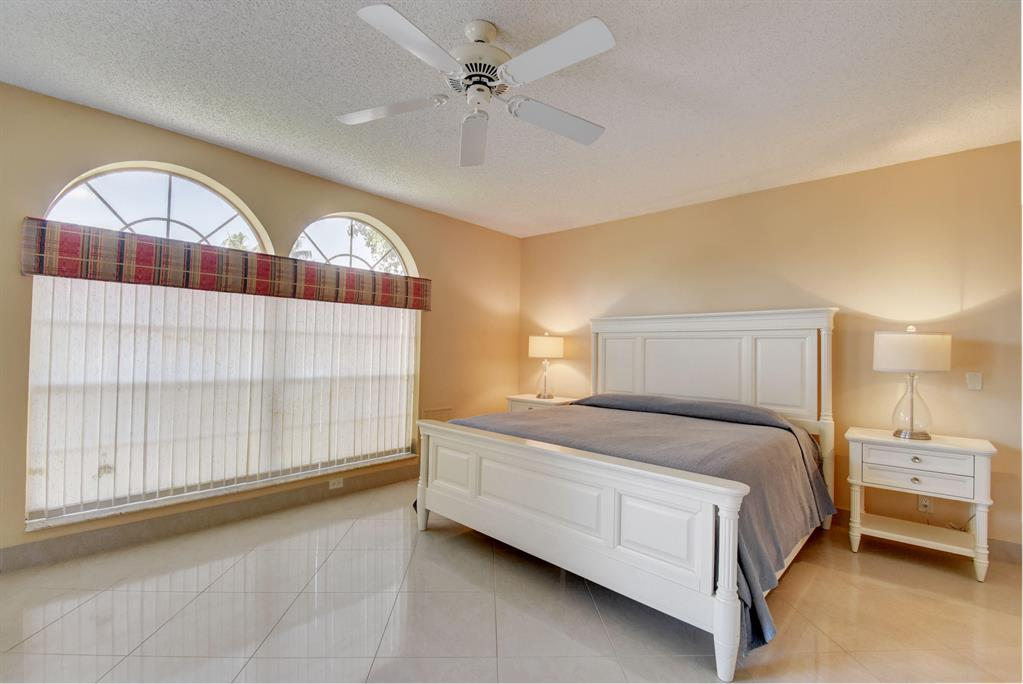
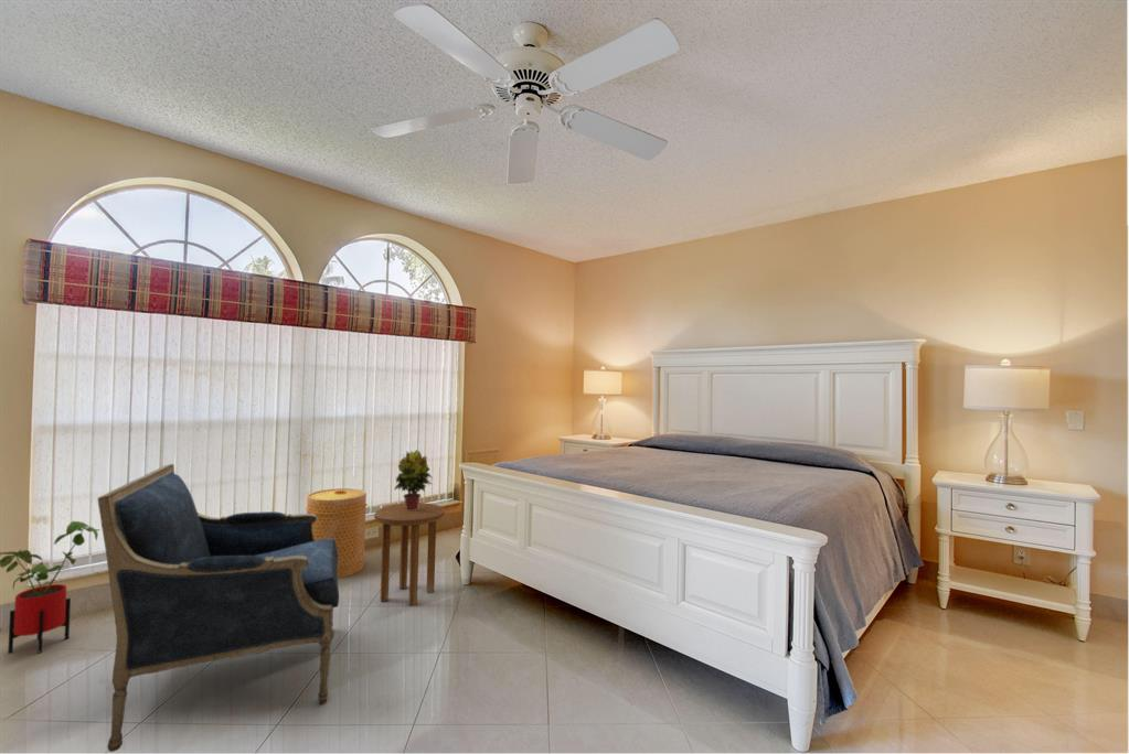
+ potted plant (414, 478)
+ armchair (243, 573)
+ house plant (49, 584)
+ basket (335, 531)
+ side table (407, 552)
